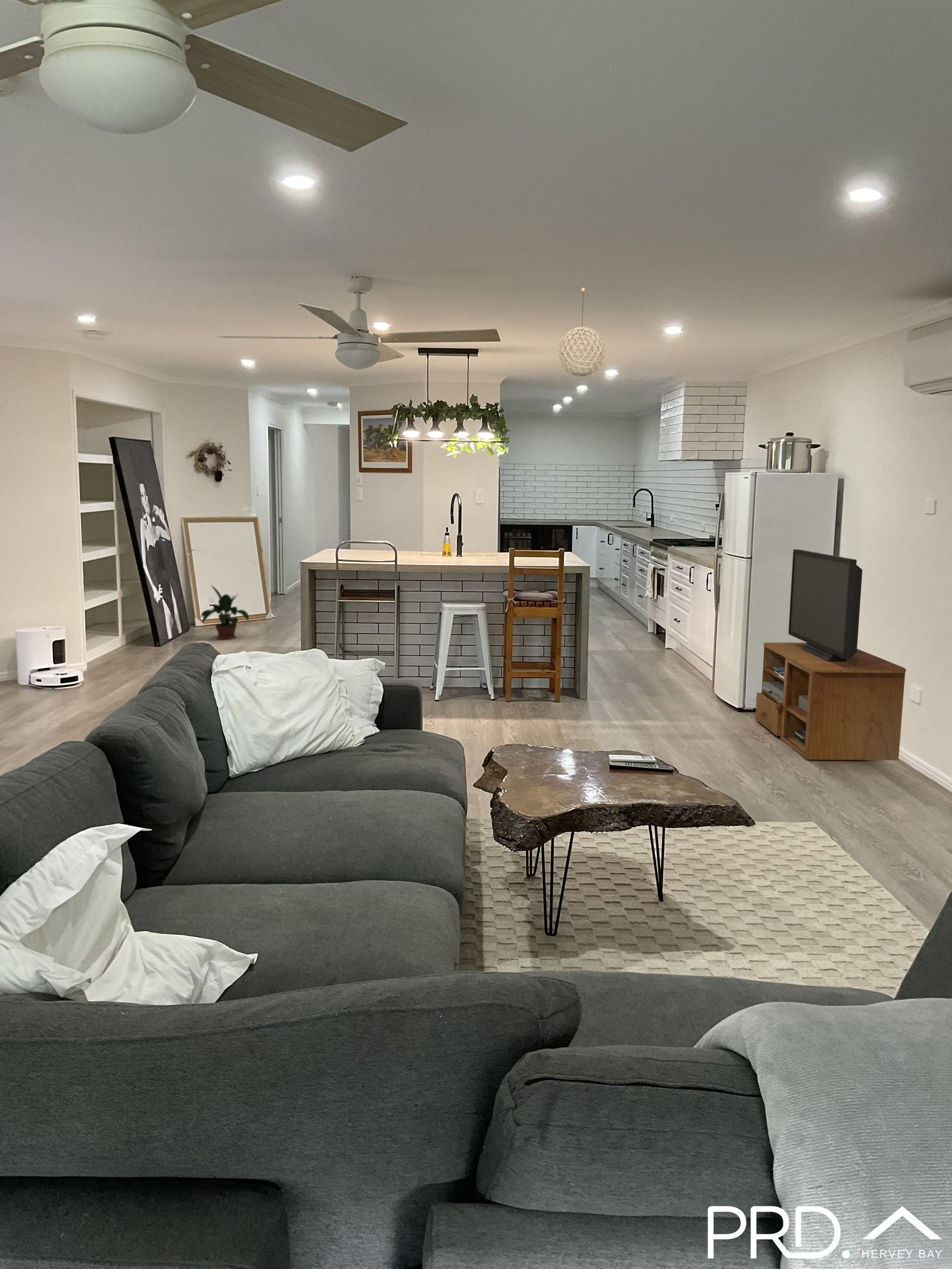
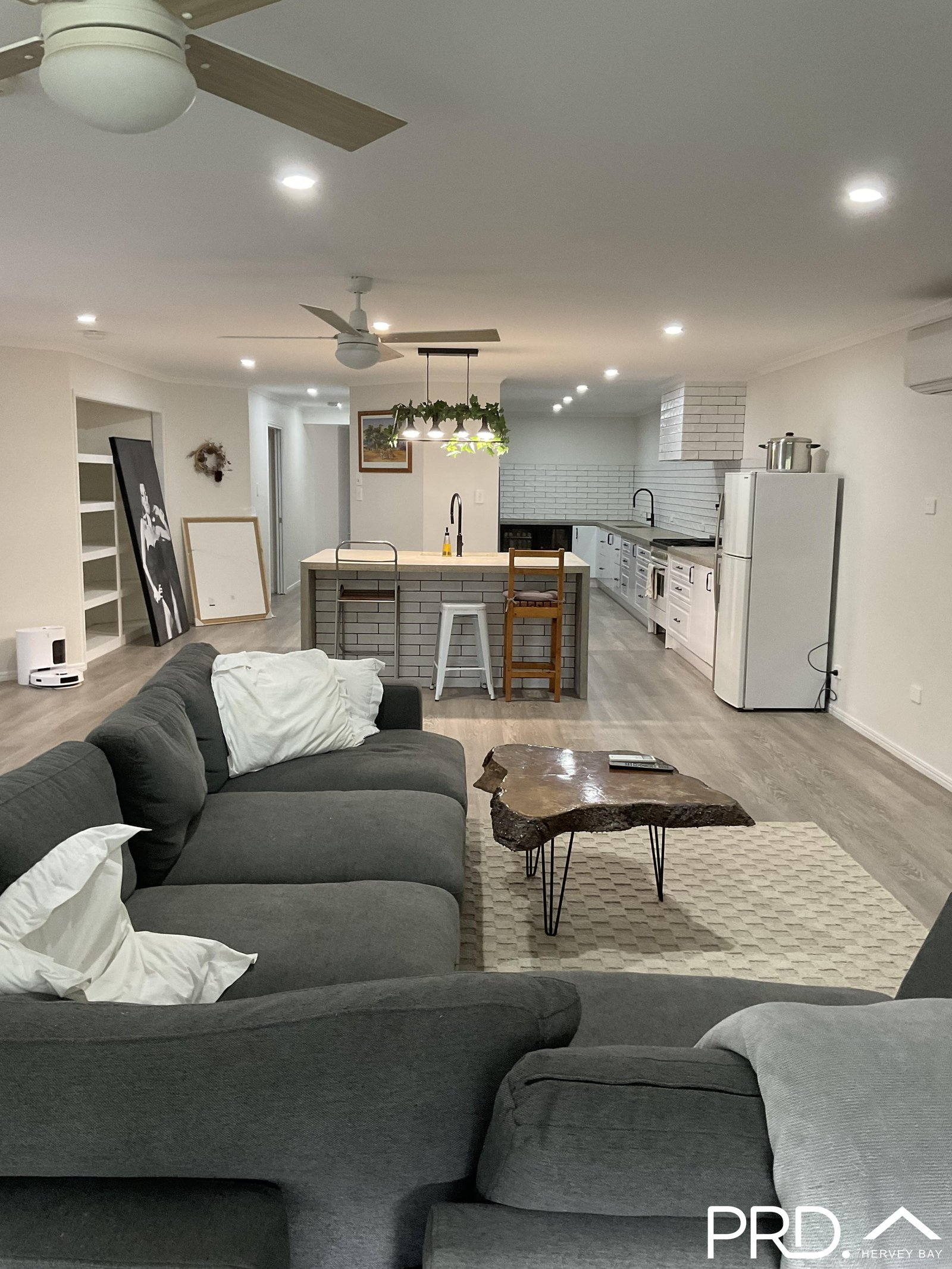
- potted plant (226, 611)
- tv stand (824, 648)
- pendant light (582, 332)
